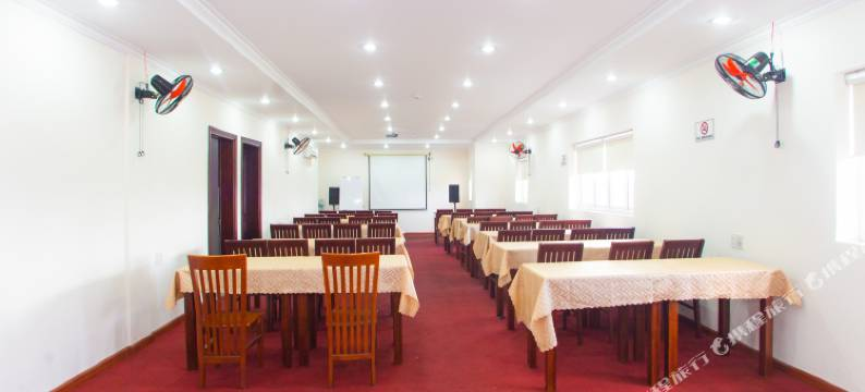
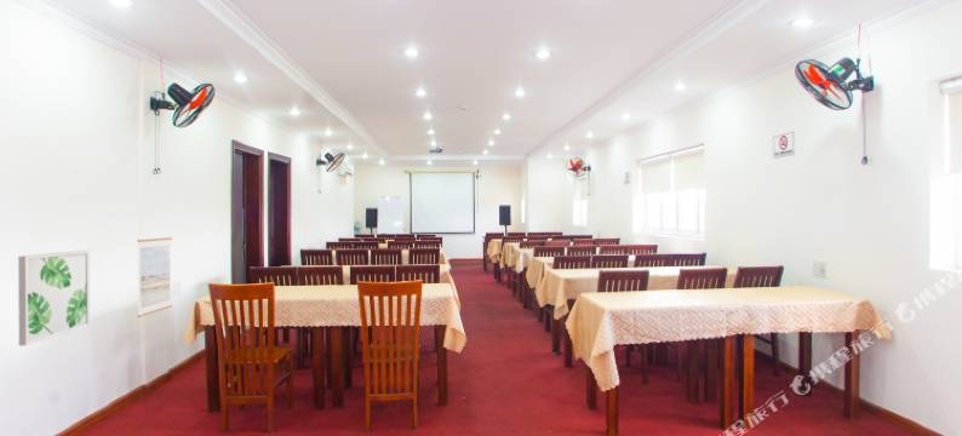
+ wall art (155, 275)
+ wall art (57, 293)
